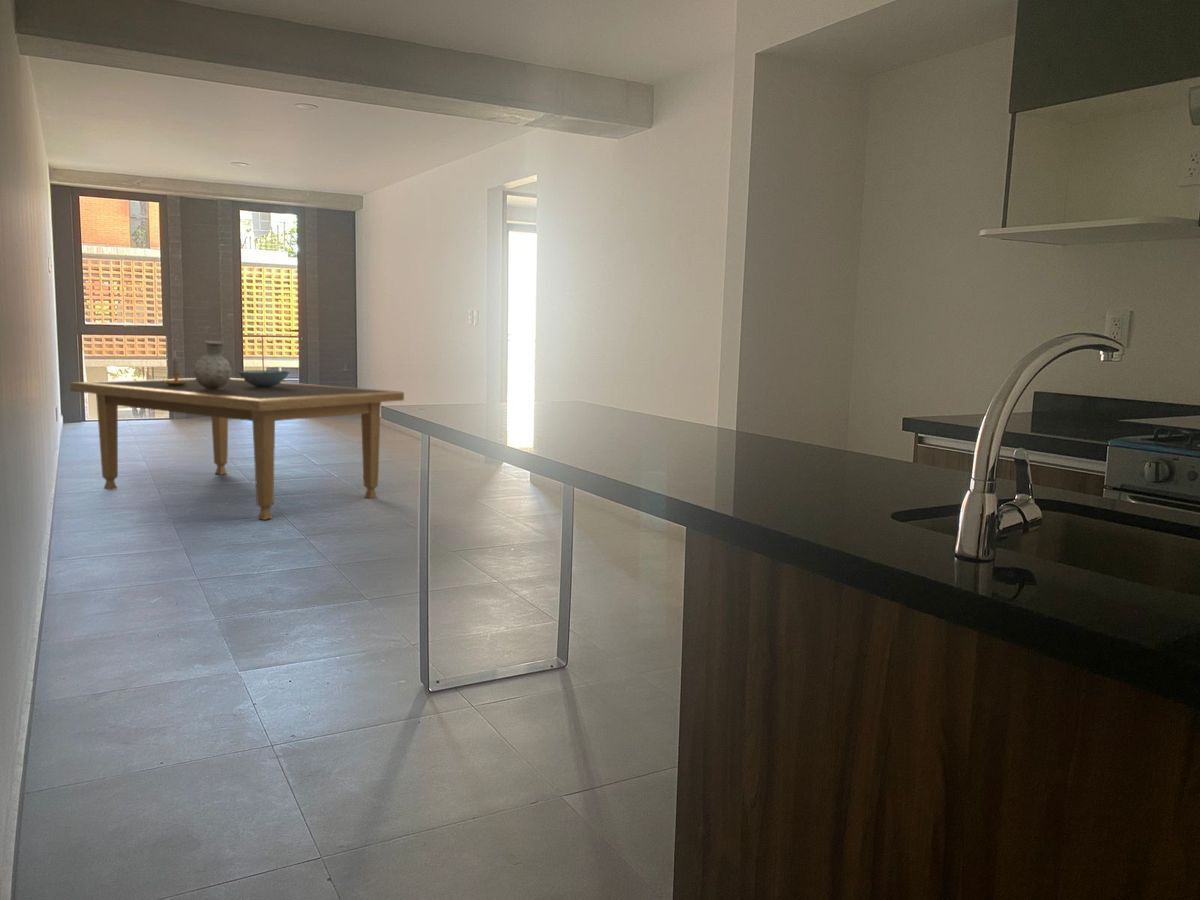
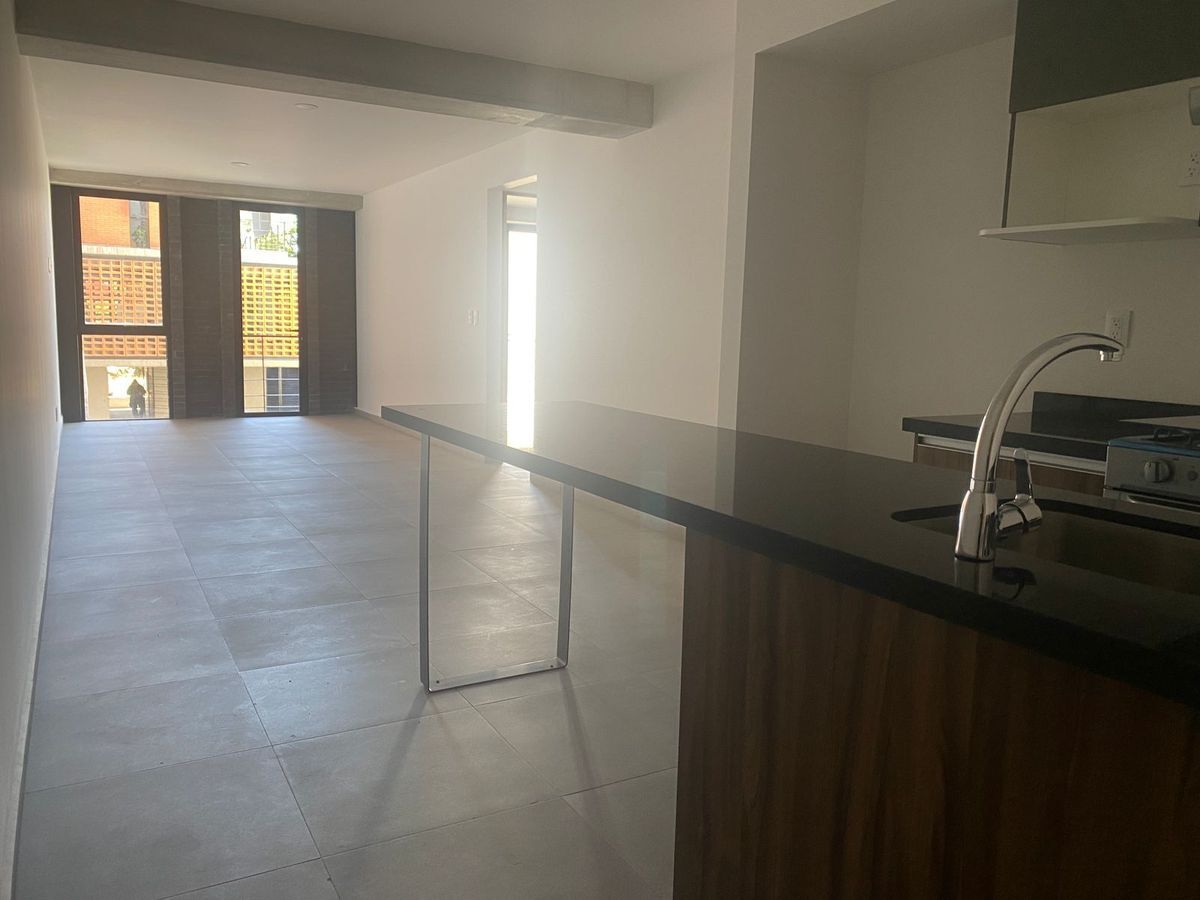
- decorative bowl (263, 379)
- dining table (227, 440)
- candlestick (174, 371)
- vase (212, 364)
